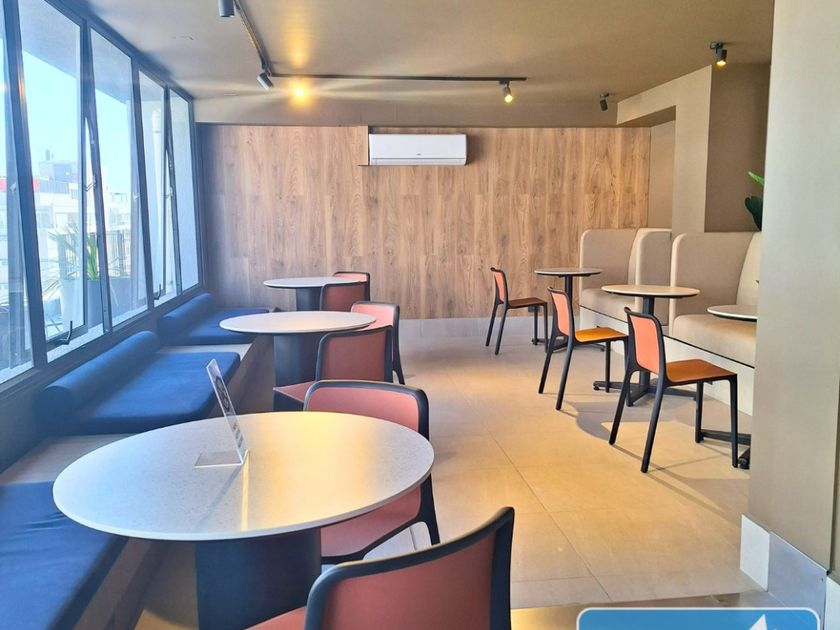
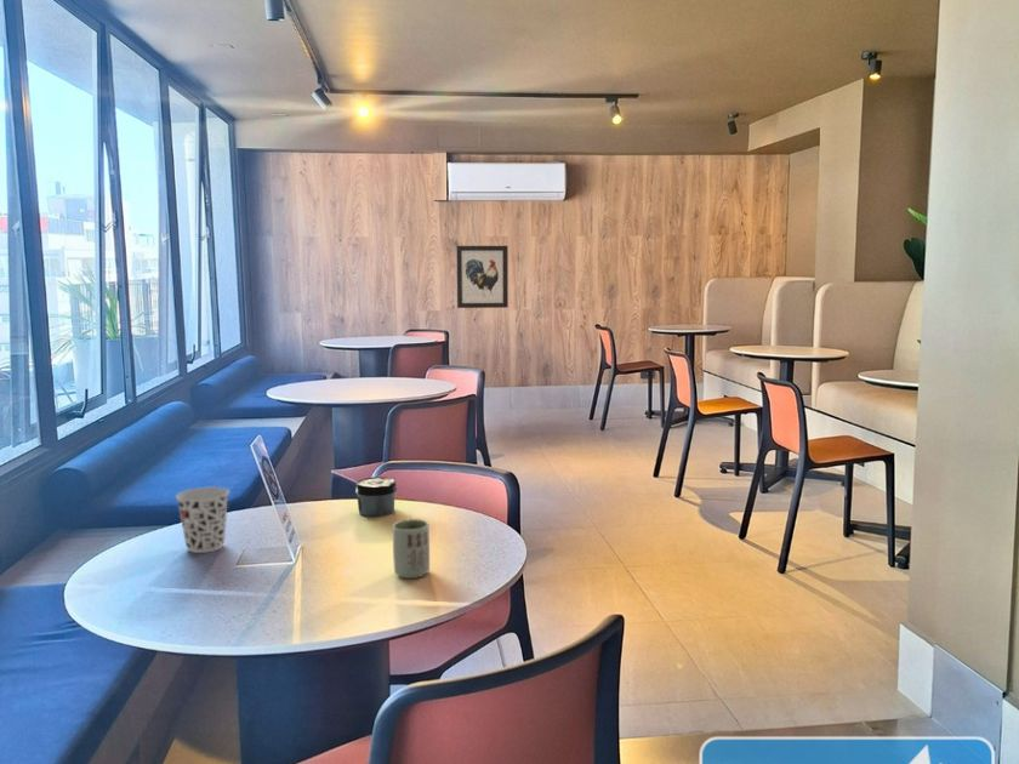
+ jar (376, 496)
+ cup (411, 548)
+ cup (204, 520)
+ wall art (482, 276)
